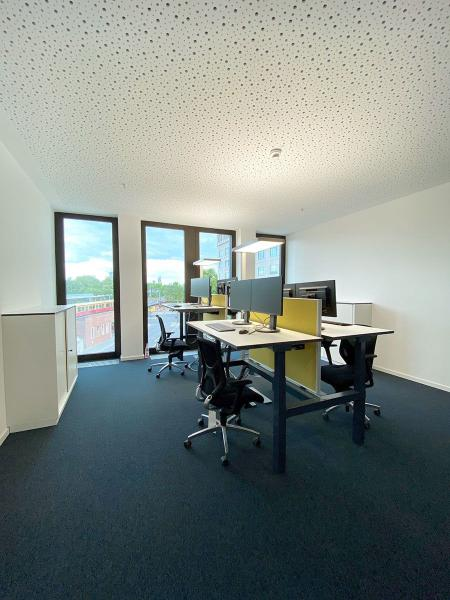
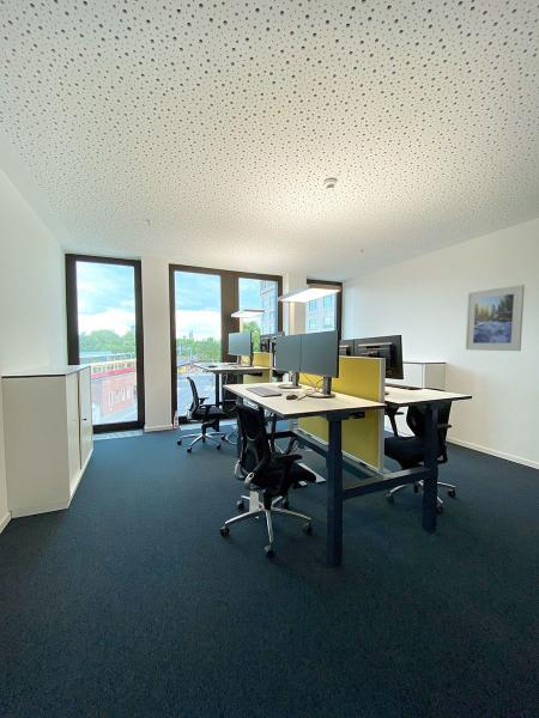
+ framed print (492, 320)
